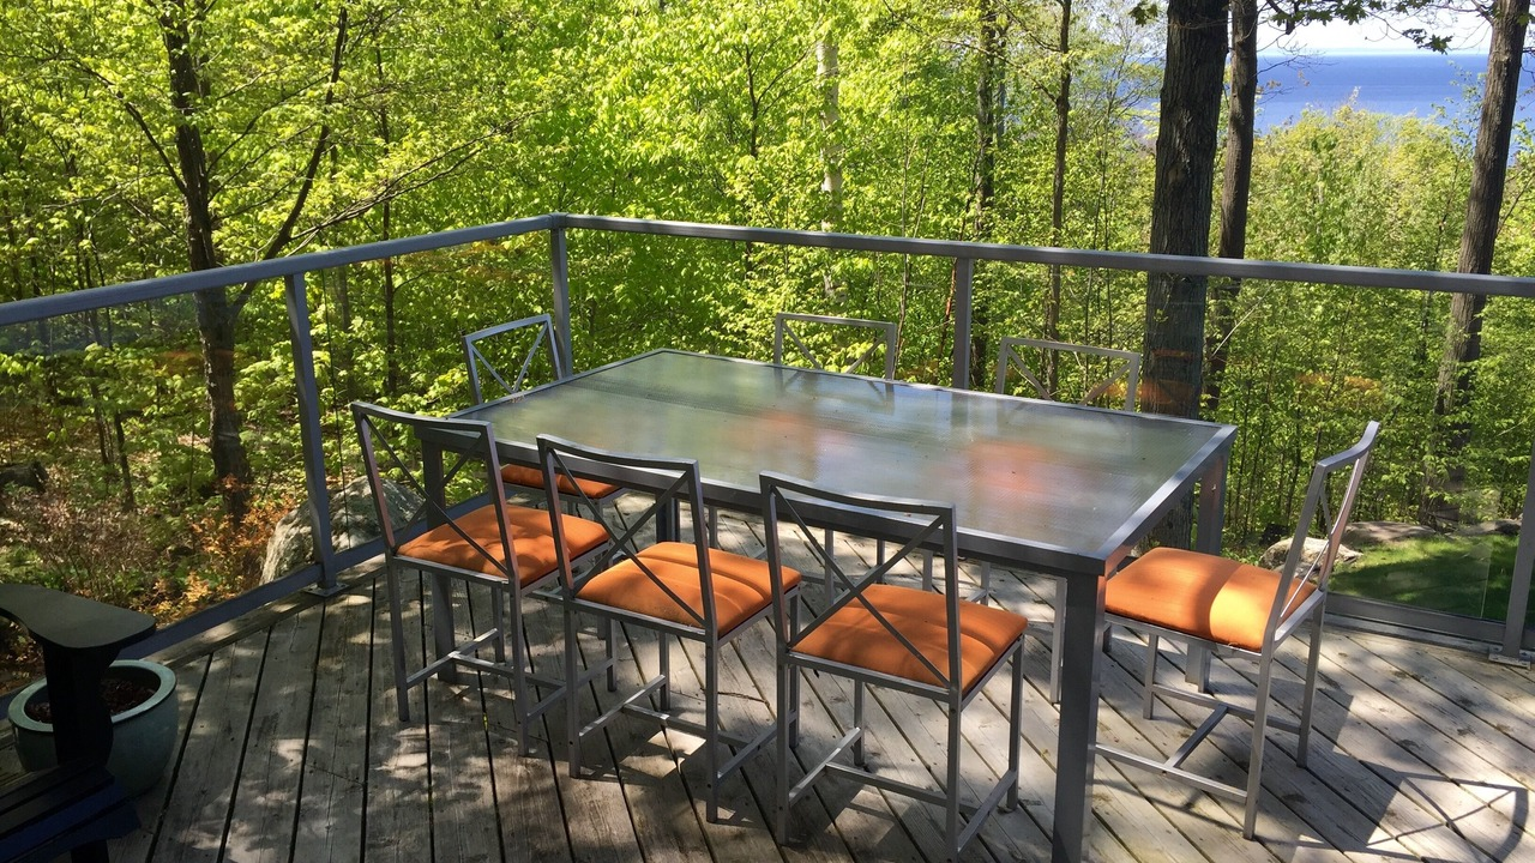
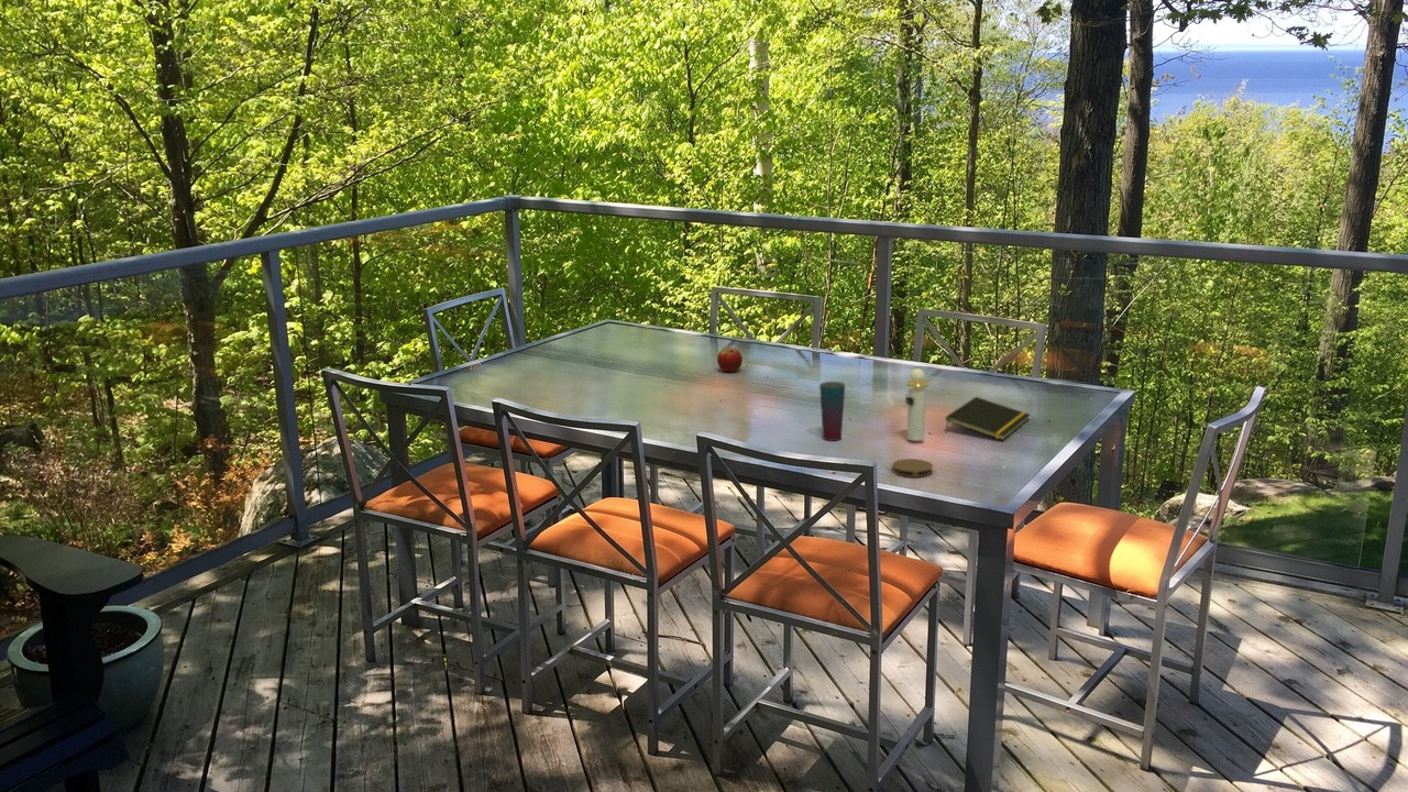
+ notepad (988, 417)
+ coaster (912, 468)
+ cup (832, 410)
+ fruit (729, 360)
+ perfume bottle (916, 405)
